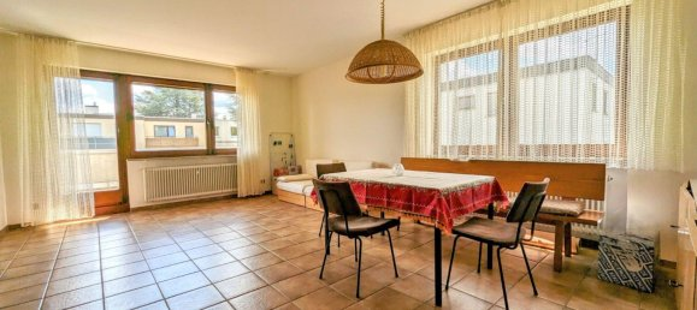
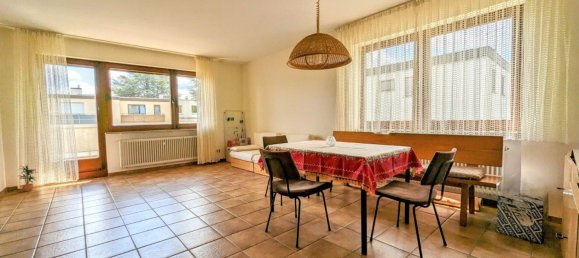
+ potted plant (28, 177)
